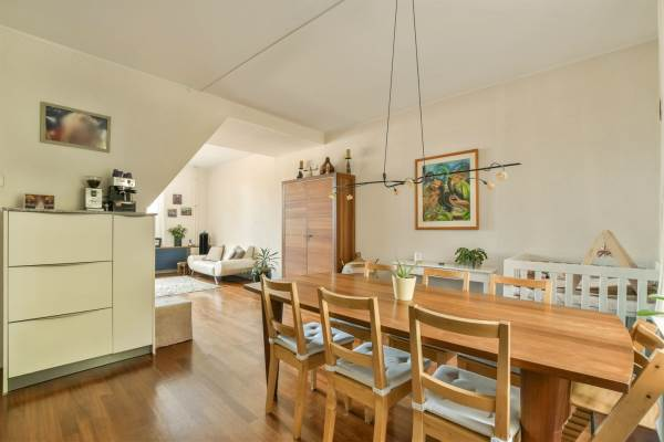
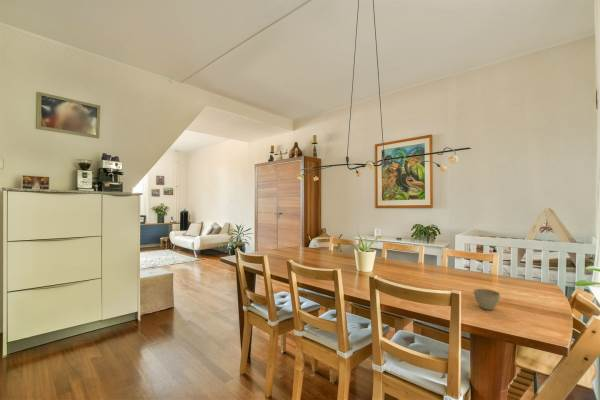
+ flower pot (486, 299)
